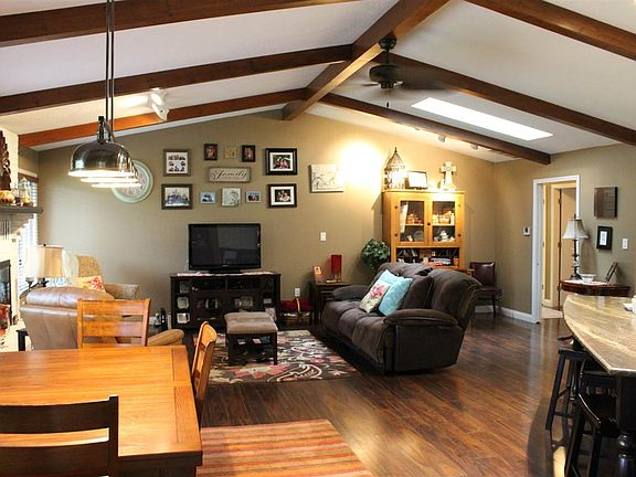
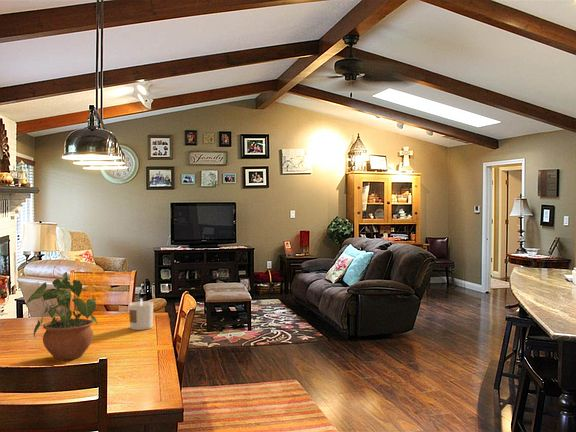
+ candle (141, 313)
+ potted plant (66, 313)
